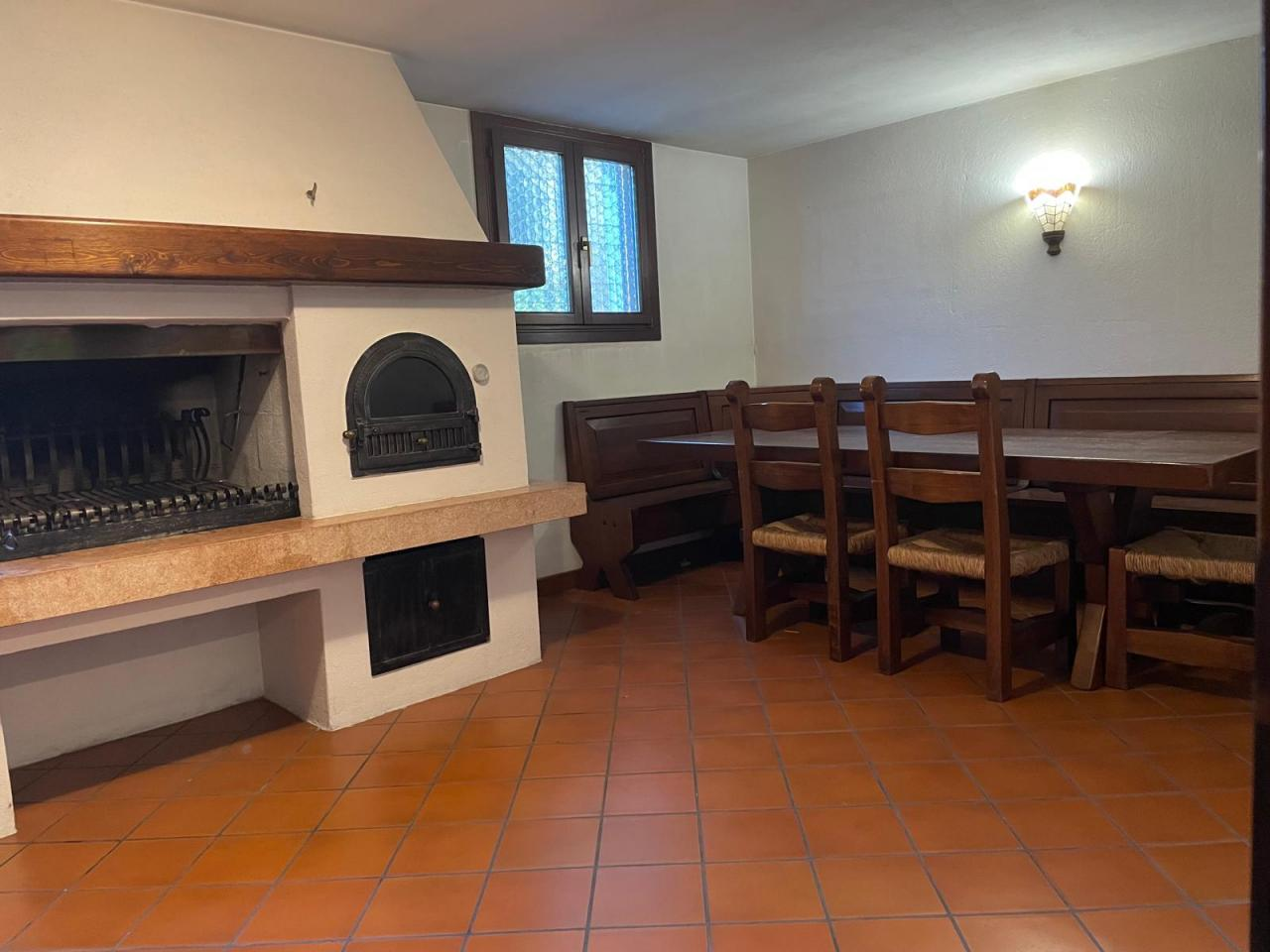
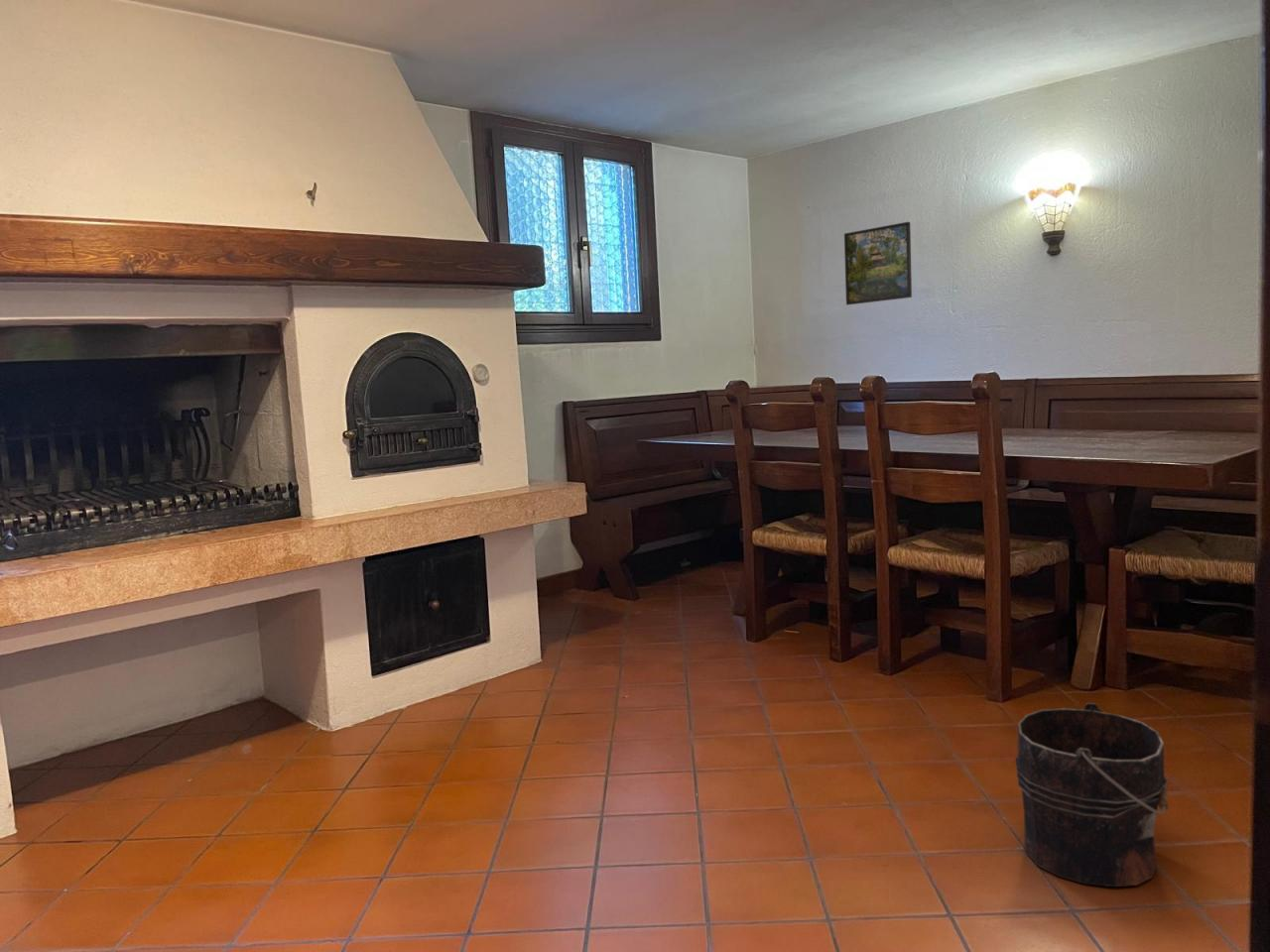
+ bucket (1088, 789)
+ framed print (877, 264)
